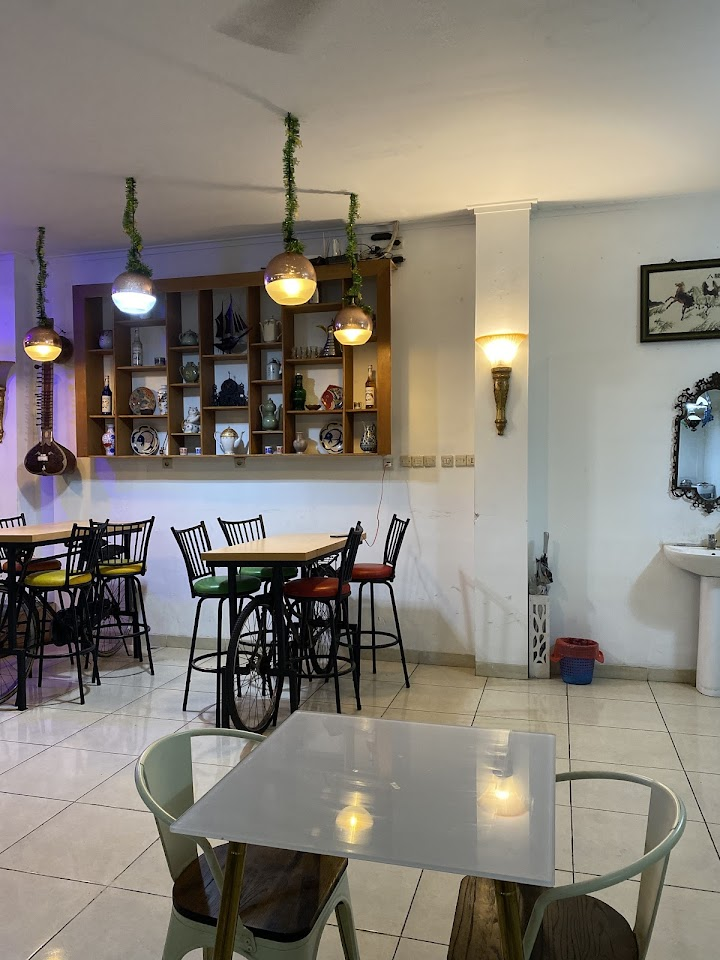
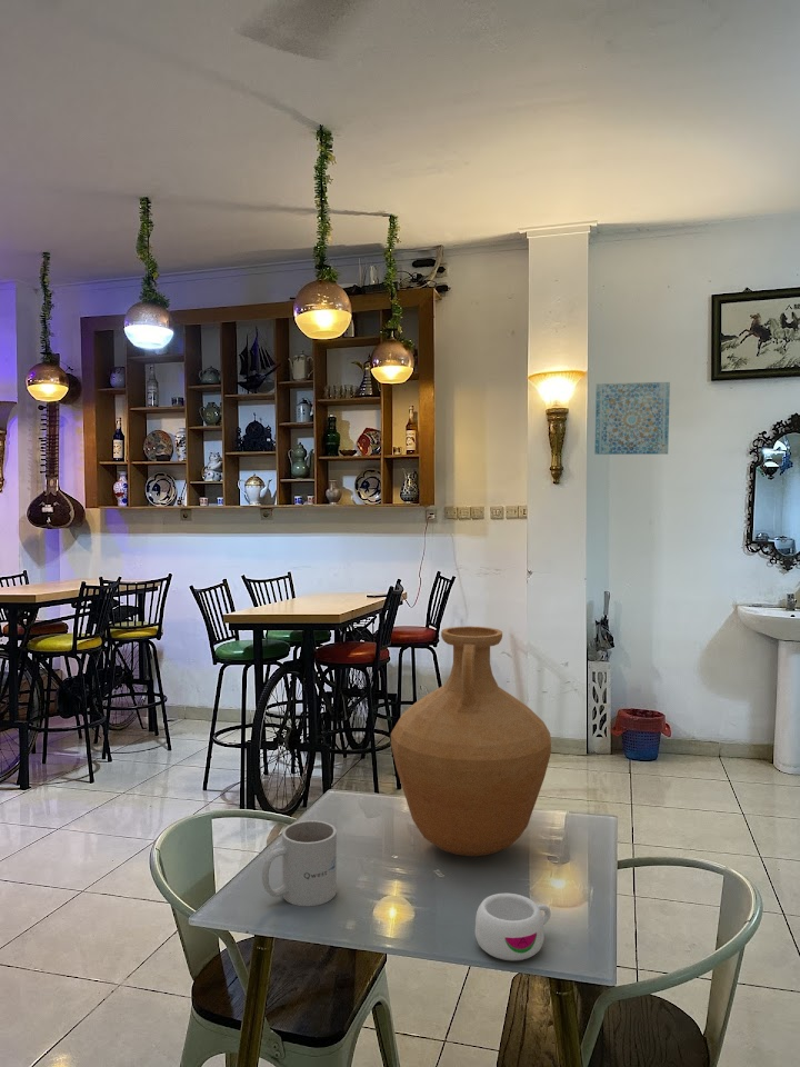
+ vase (470, 738)
+ wall art (631, 418)
+ mug (298, 864)
+ mug (516, 924)
